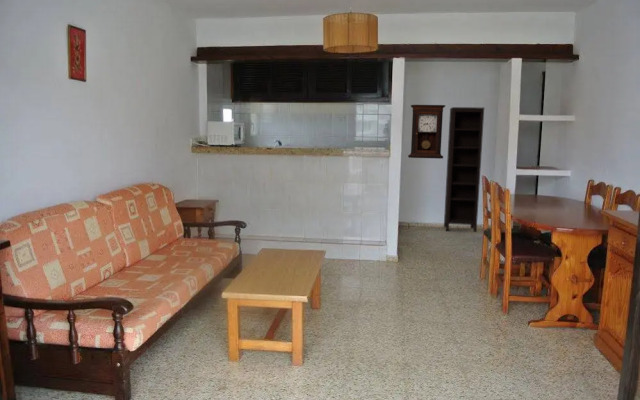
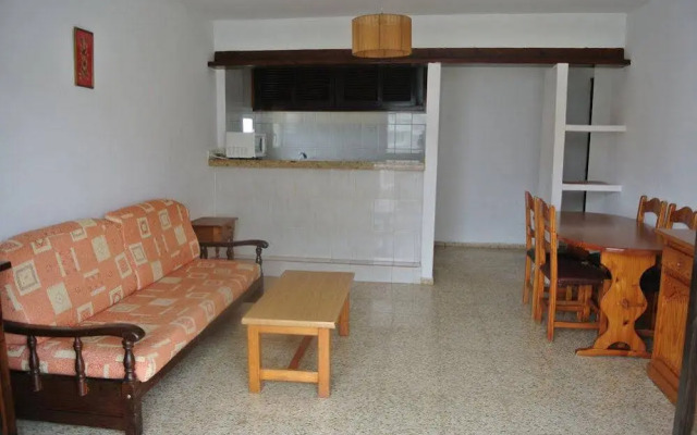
- pendulum clock (426, 131)
- bookcase (463, 169)
